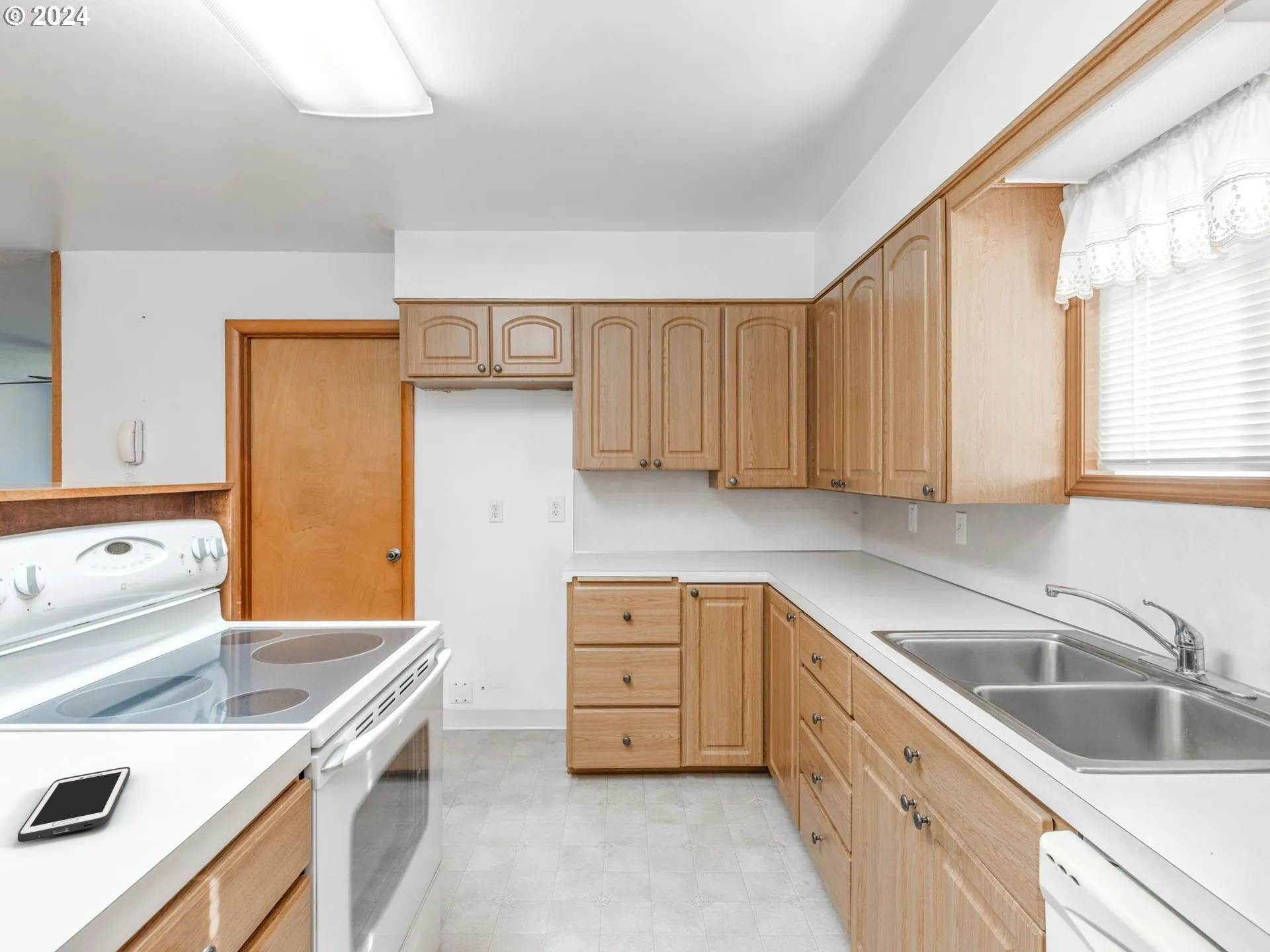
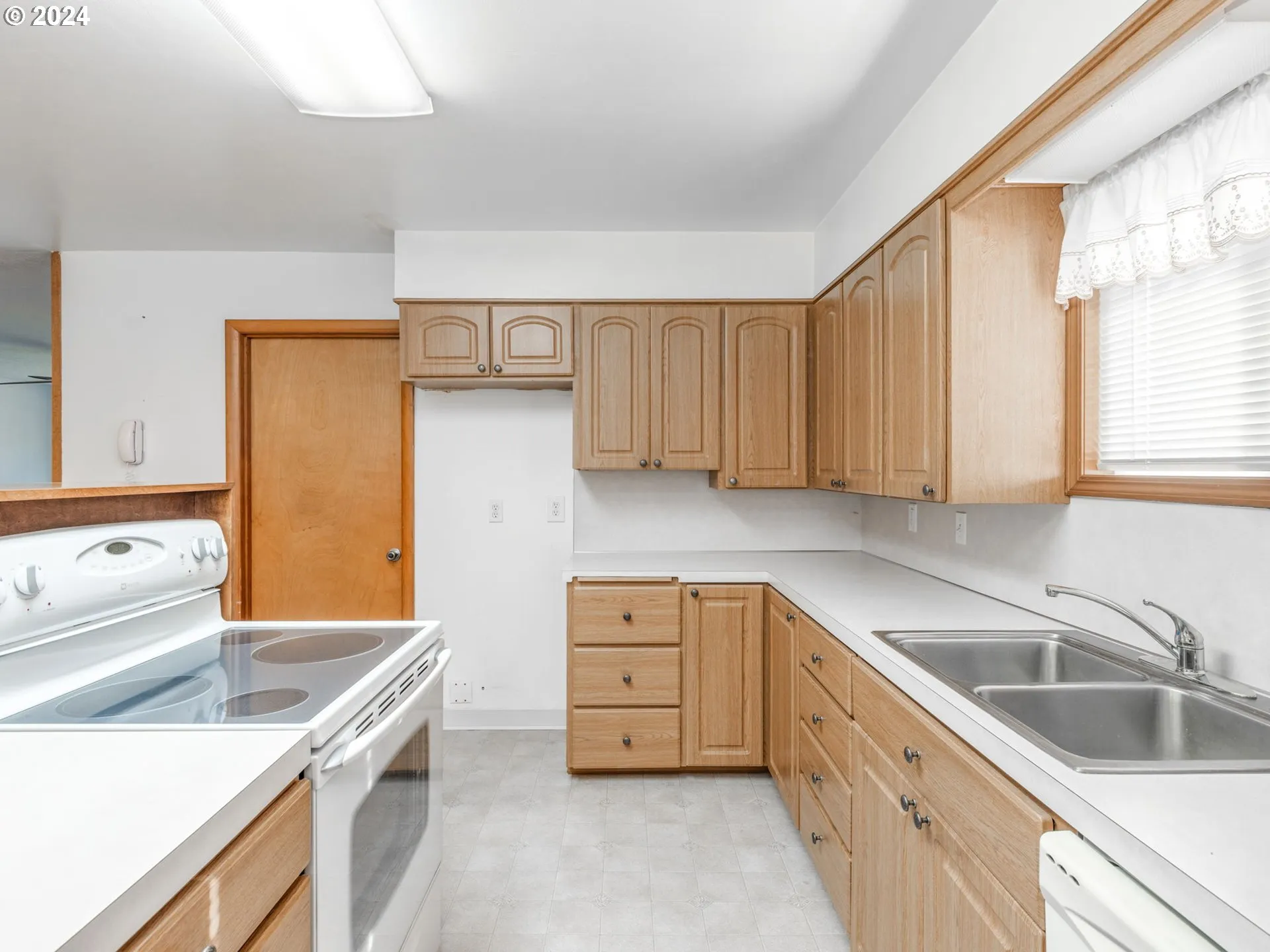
- cell phone (79, 801)
